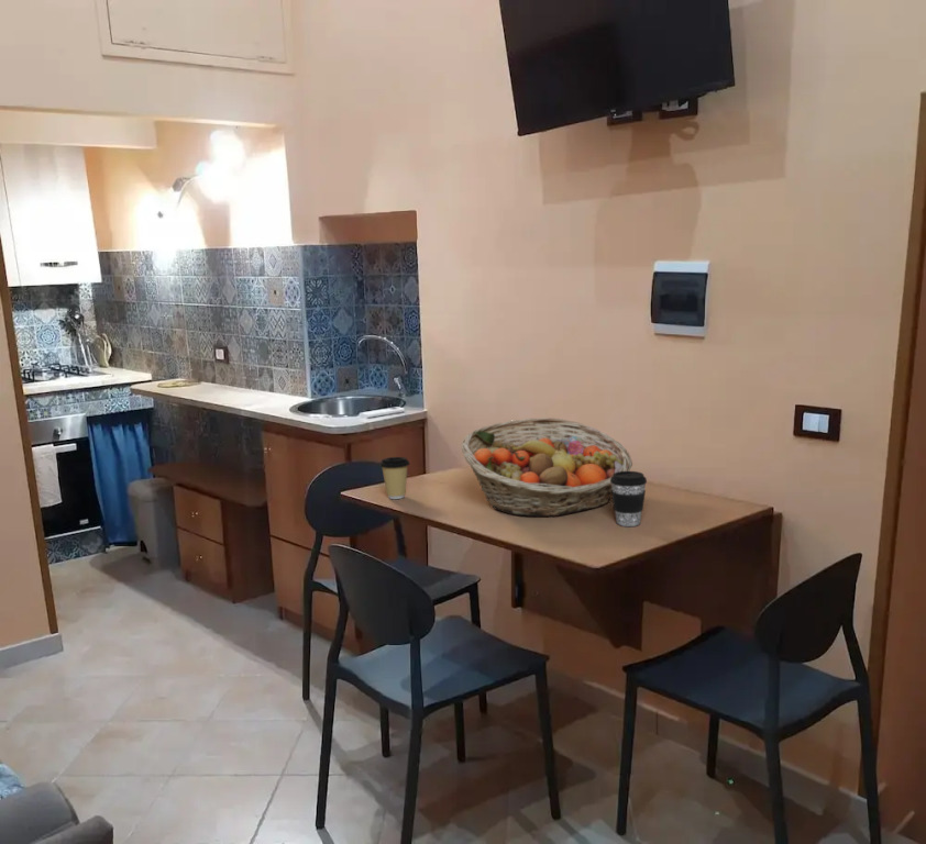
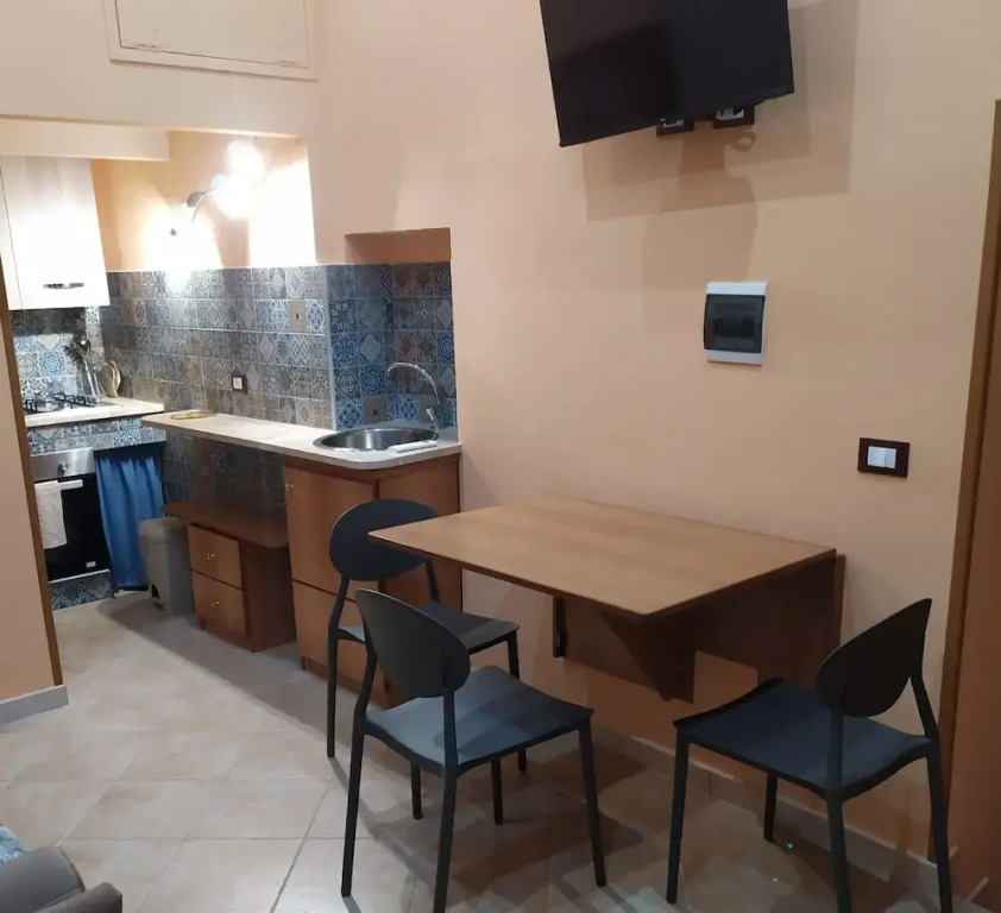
- coffee cup (395, 477)
- coffee cup (628, 499)
- fruit basket (545, 465)
